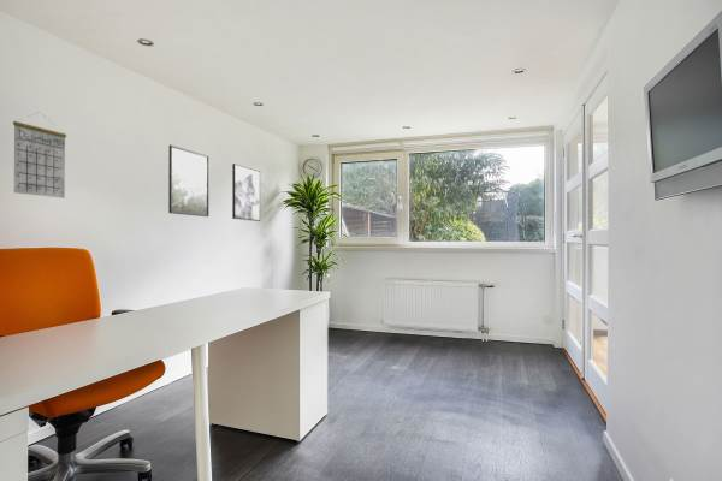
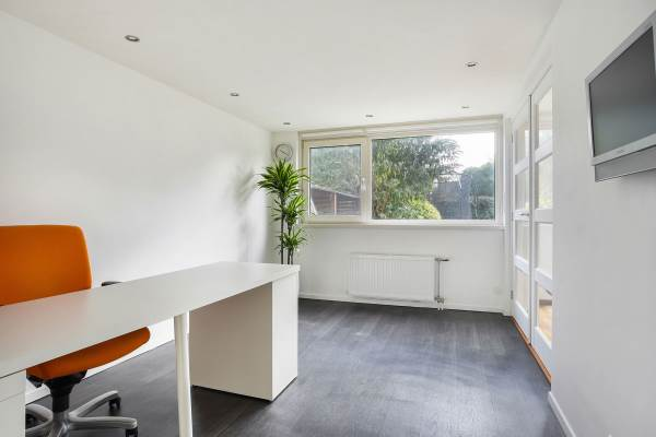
- wall art (247, 194)
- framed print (189, 183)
- calendar (41, 153)
